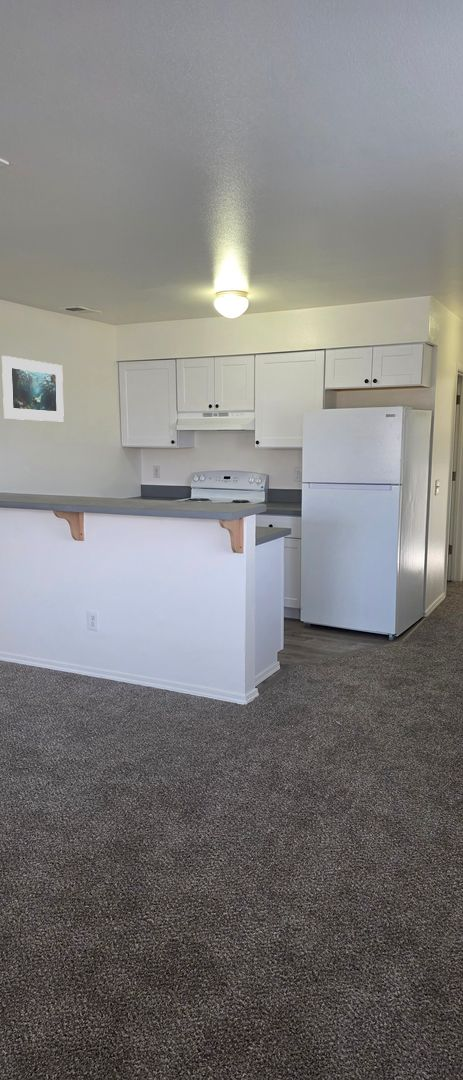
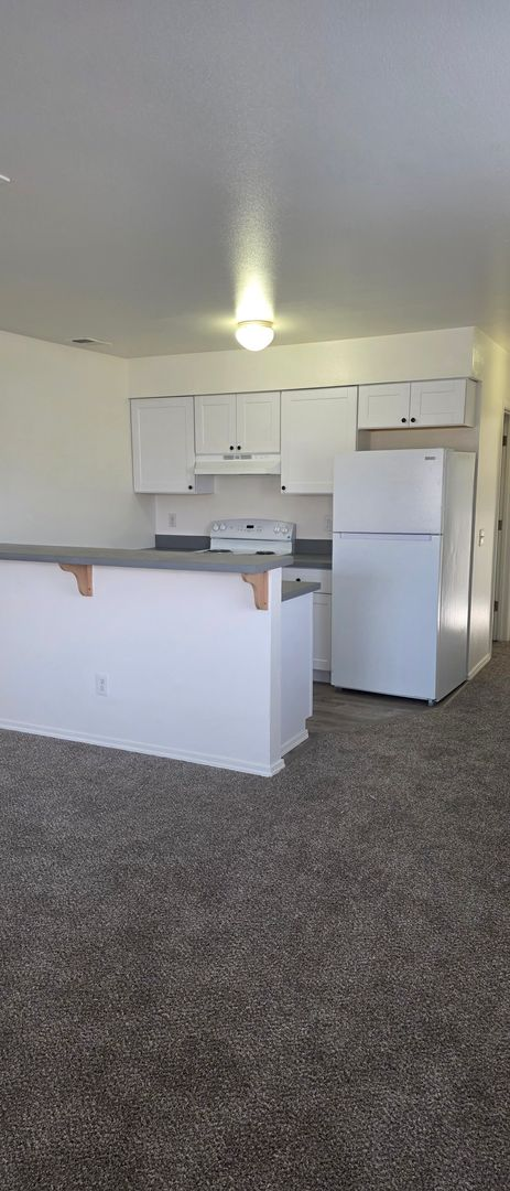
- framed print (34, 390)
